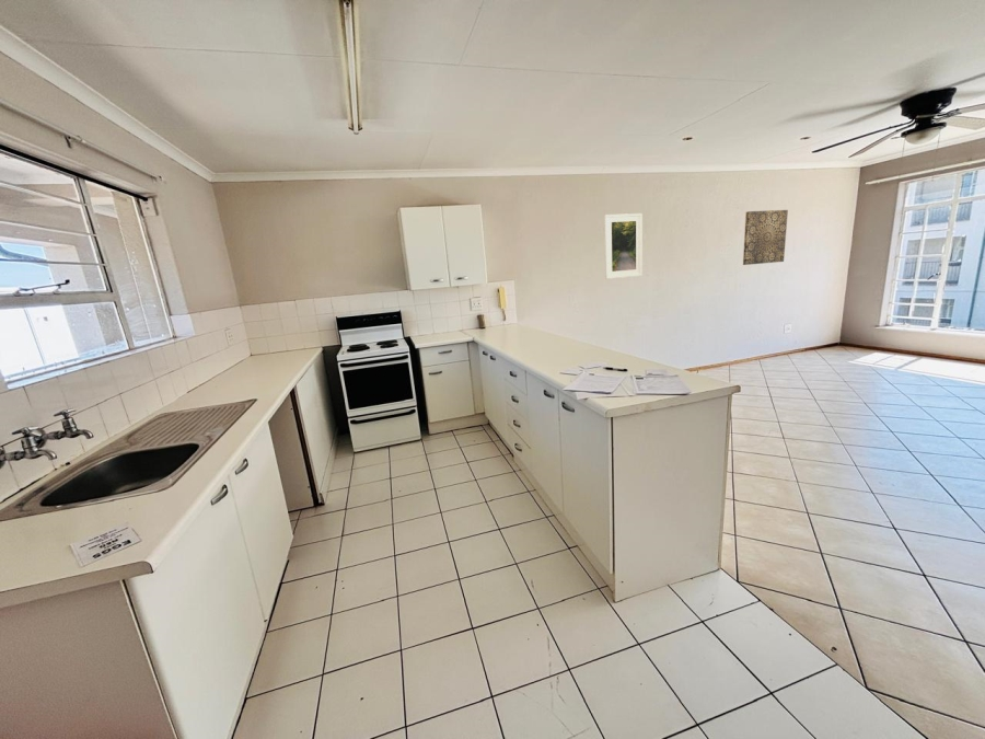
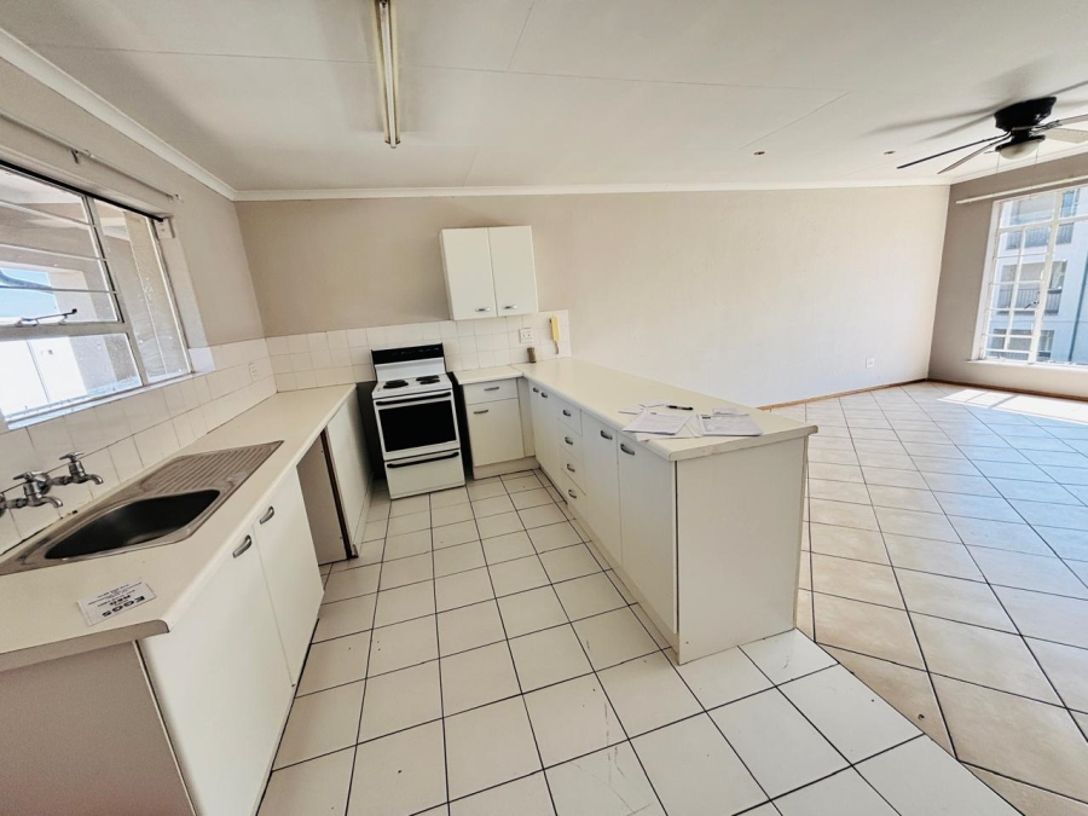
- wall art (765, 236)
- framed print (623, 246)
